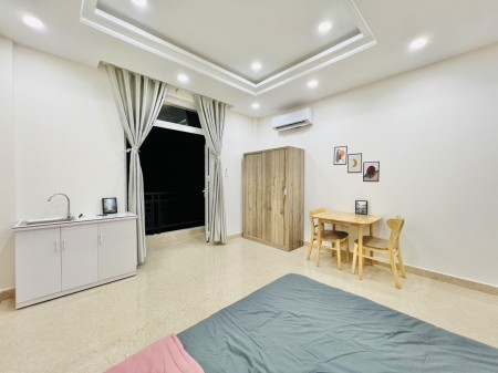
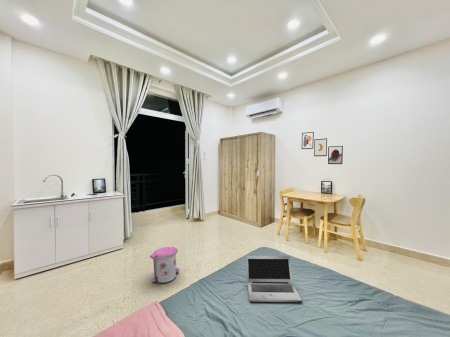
+ trash can (165, 263)
+ laptop (271, 276)
